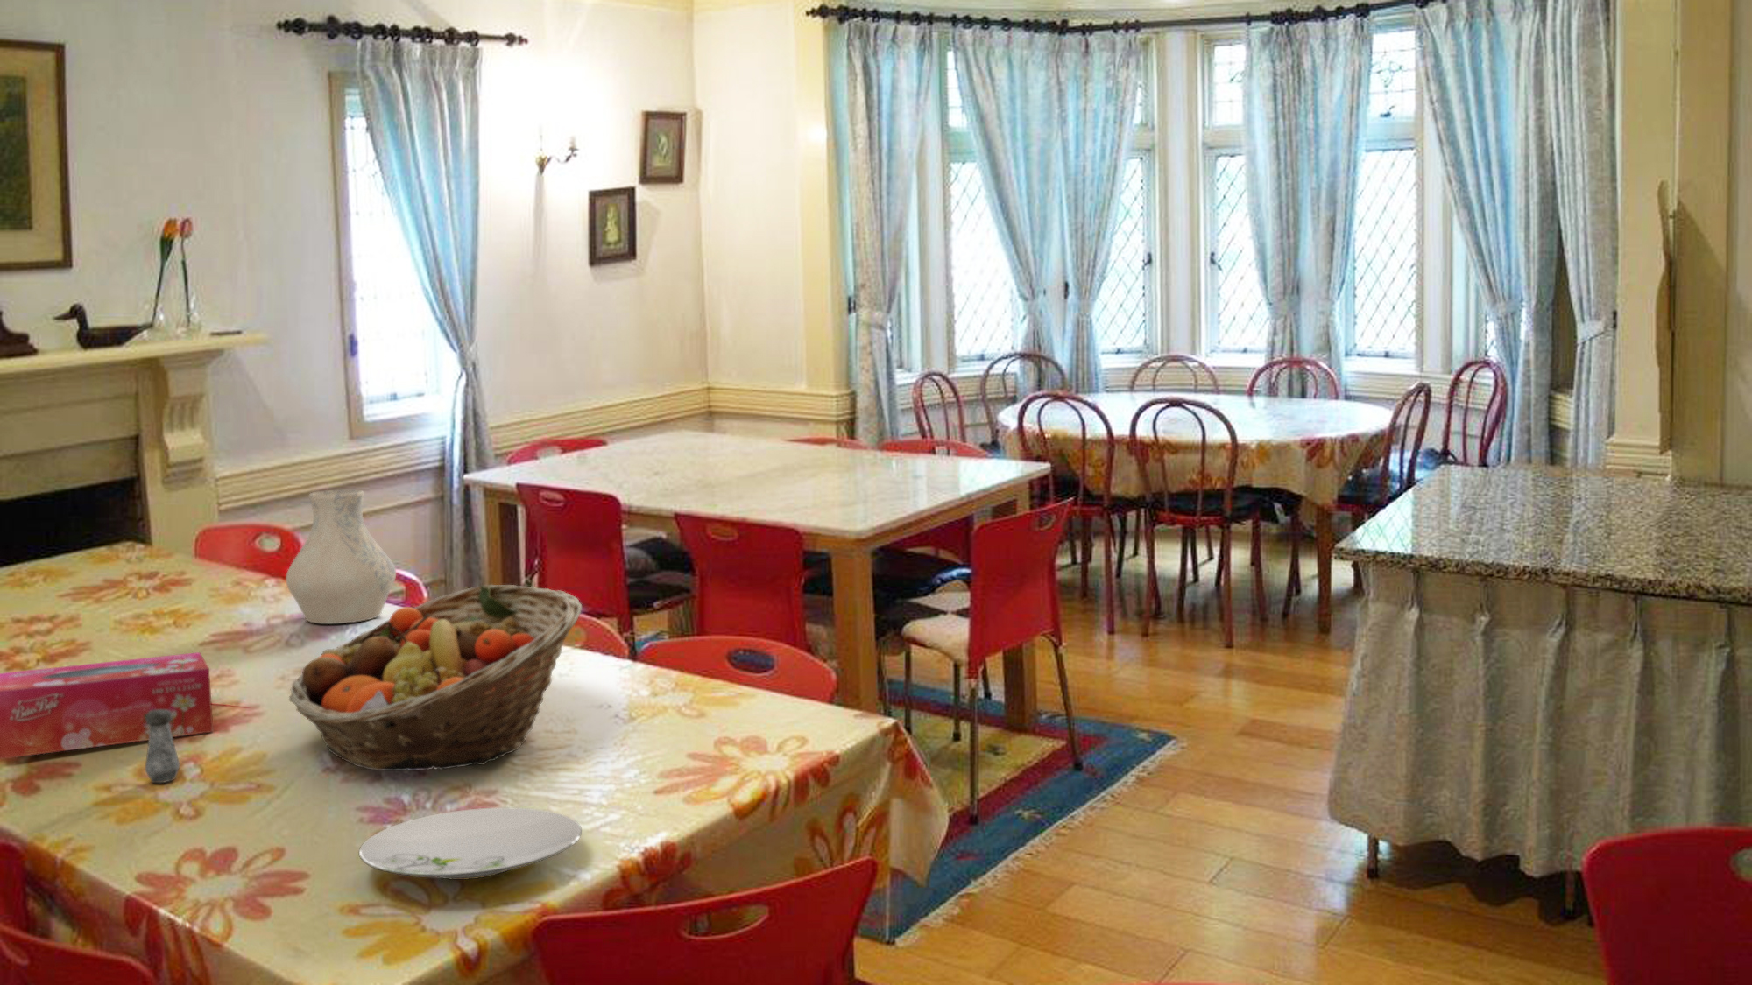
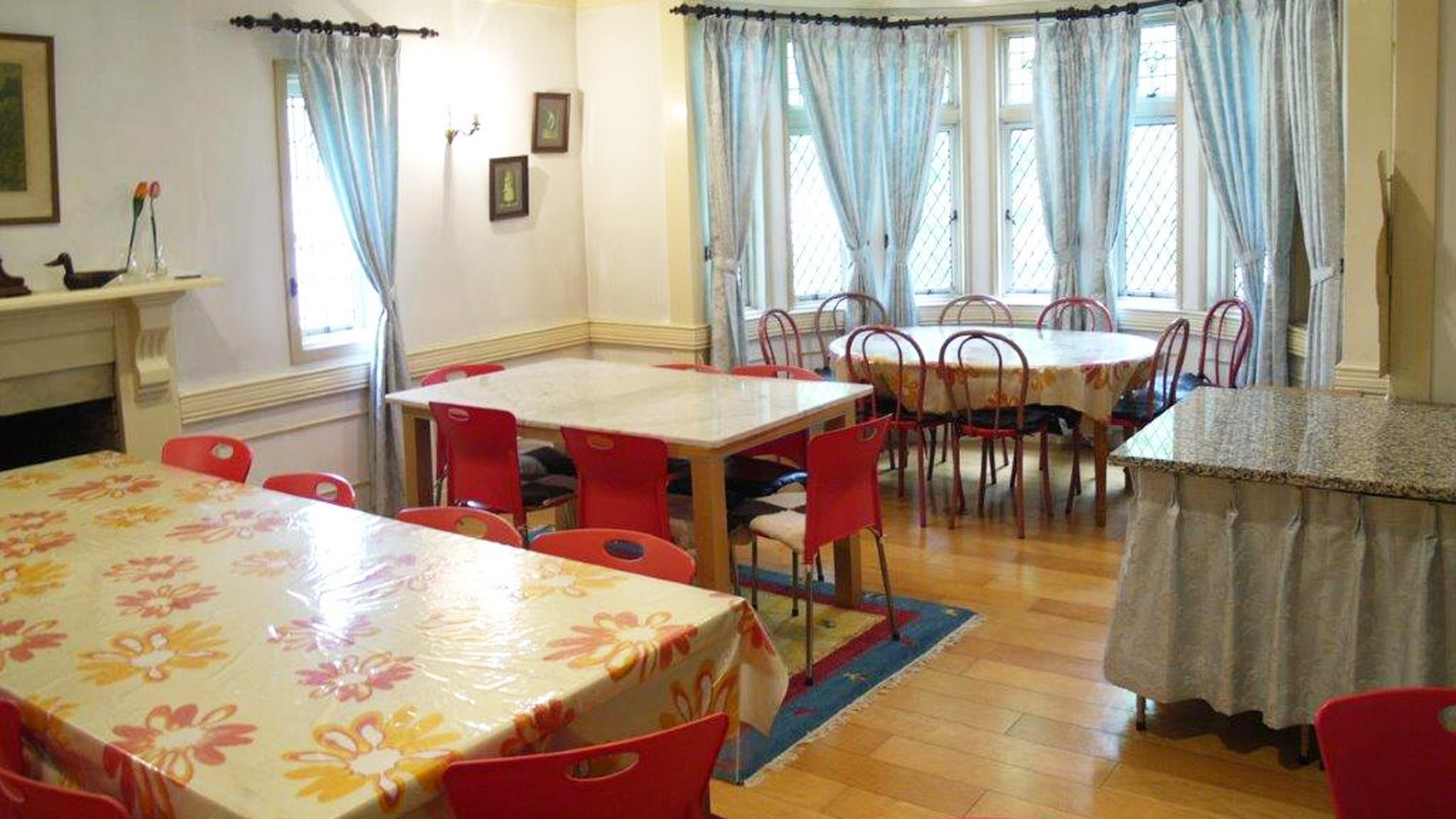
- fruit basket (439, 672)
- tissue box (105, 702)
- salt shaker (160, 746)
- vase (339, 556)
- plate (472, 852)
